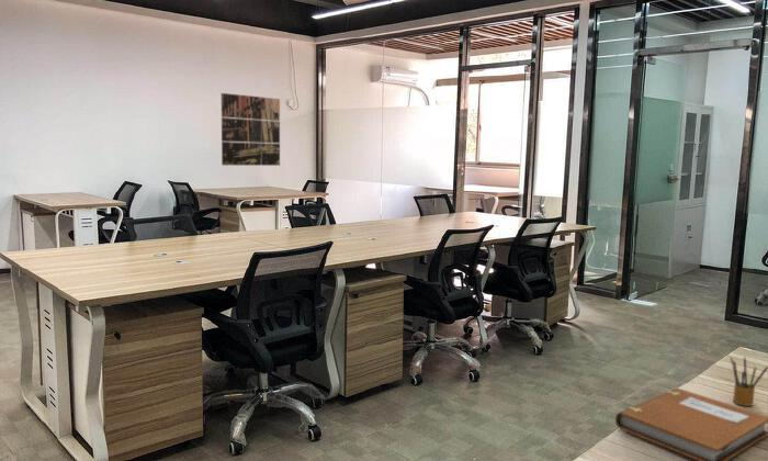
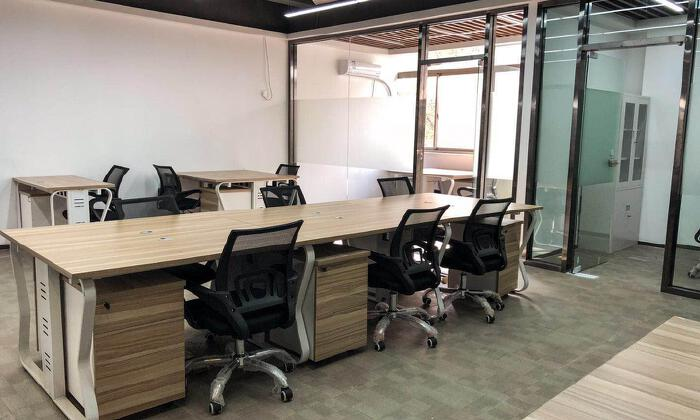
- notebook (693, 420)
- wall art (251, 131)
- pencil box (746, 381)
